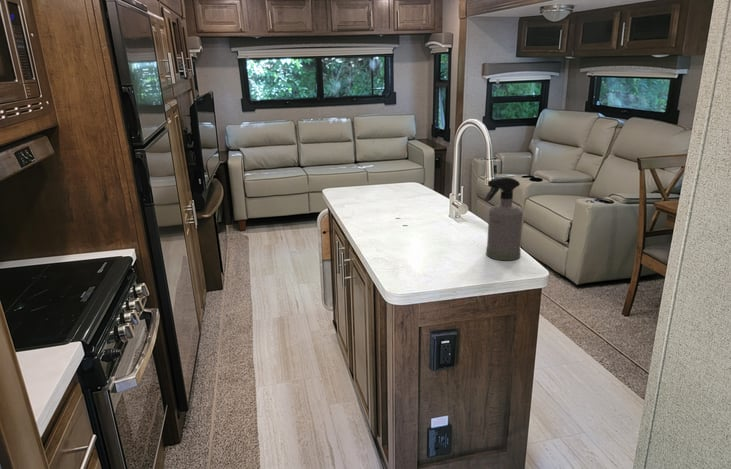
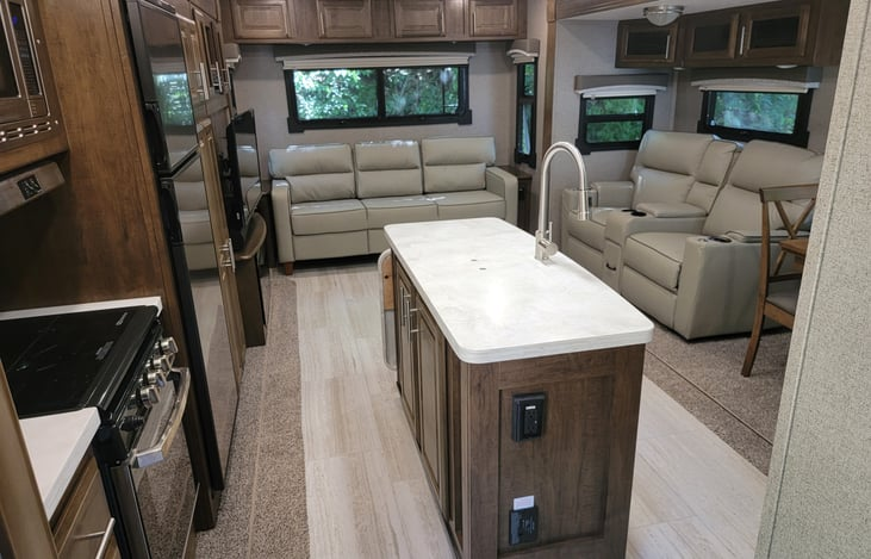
- spray bottle (502, 217)
